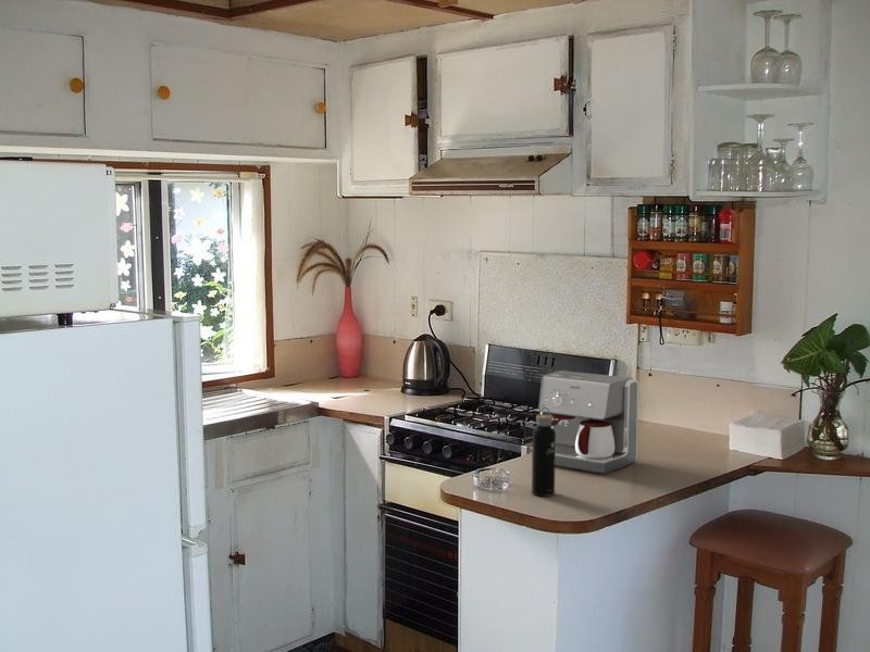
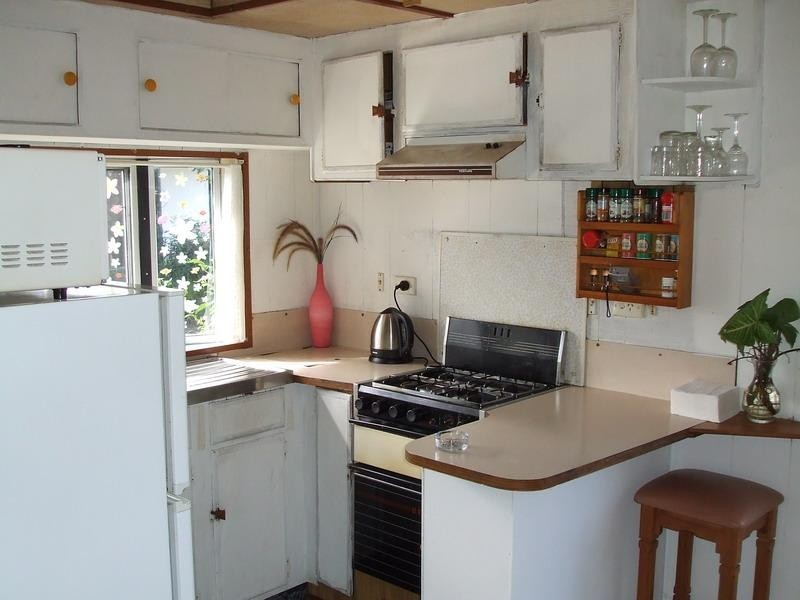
- water bottle (544, 450)
- coffee maker (584, 418)
